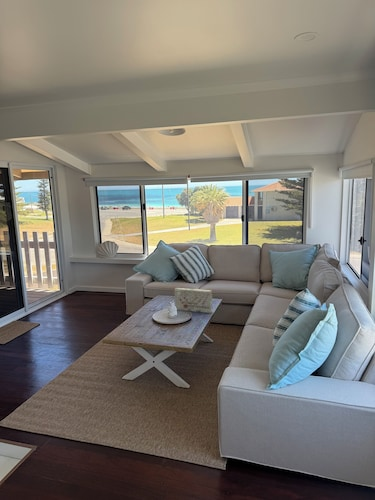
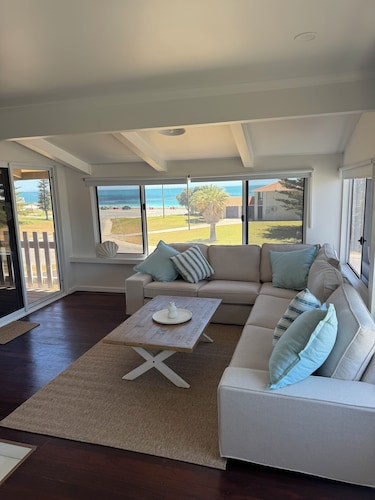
- board game (193, 300)
